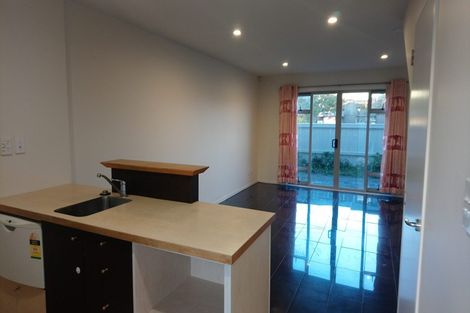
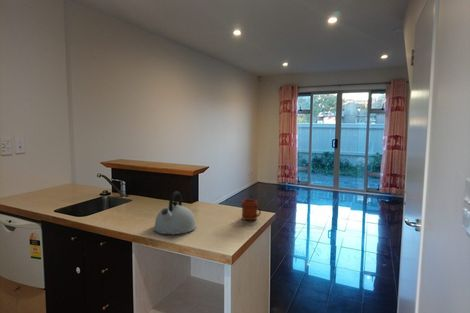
+ kettle (174, 210)
+ mug (251, 209)
